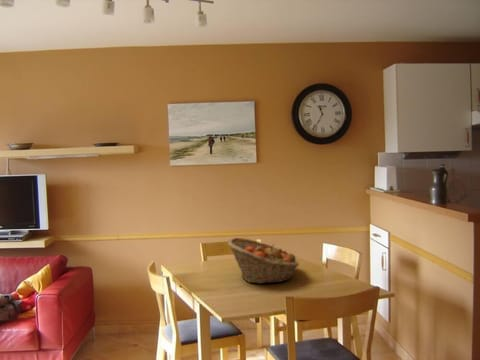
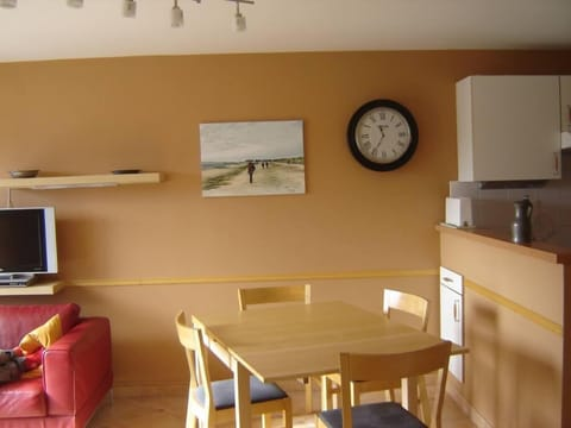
- fruit basket (262, 258)
